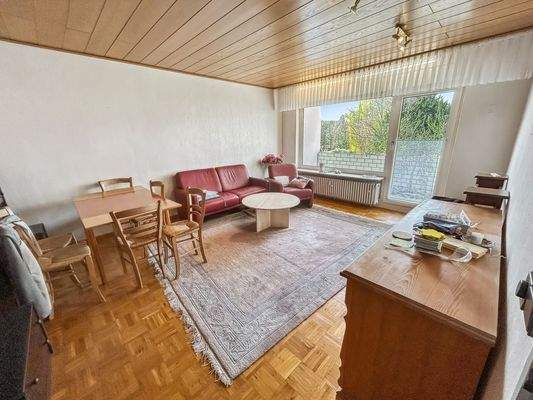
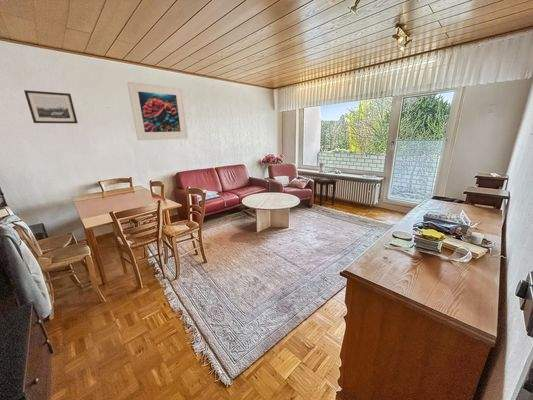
+ wall art (52, 108)
+ side table (322, 191)
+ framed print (160, 113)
